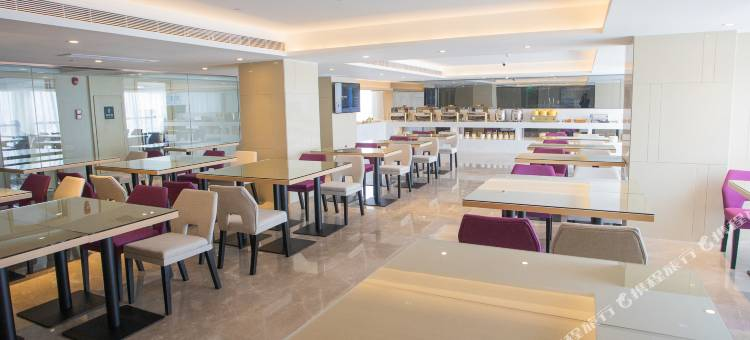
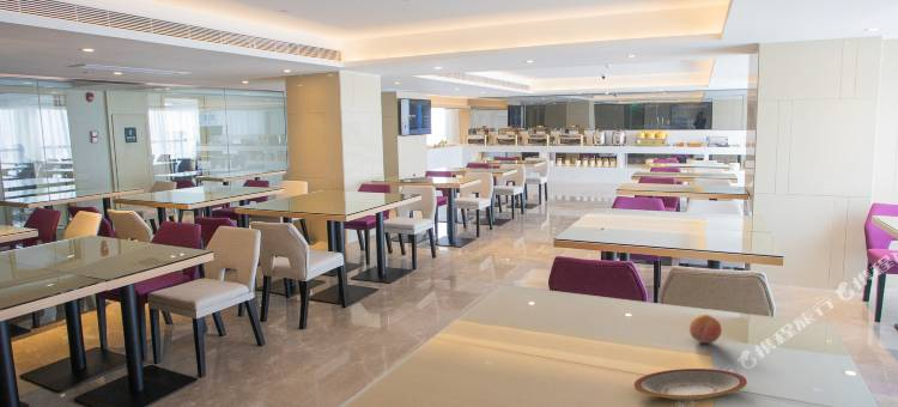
+ plate (690, 387)
+ fruit (704, 328)
